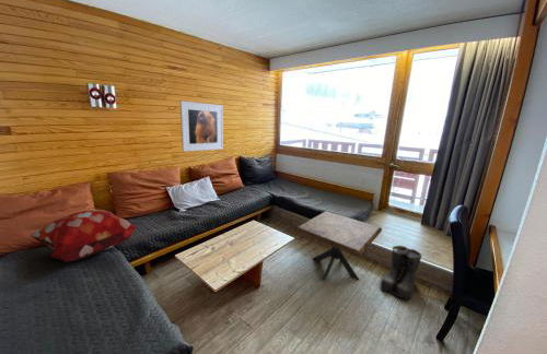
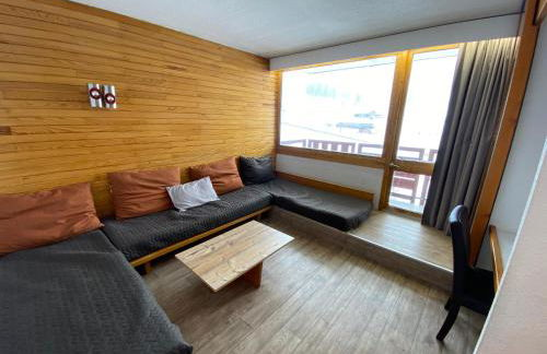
- boots (400, 270)
- decorative pillow (86, 231)
- side table (336, 248)
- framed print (203, 127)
